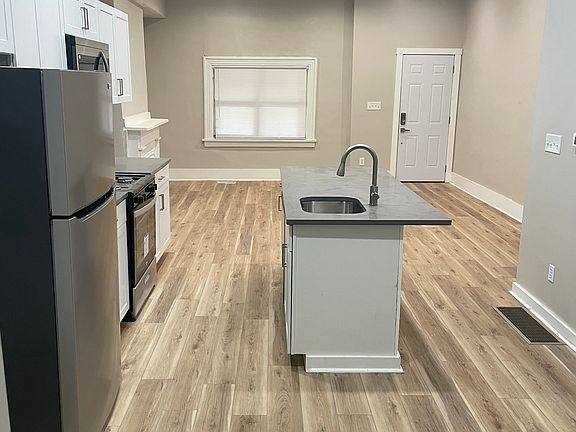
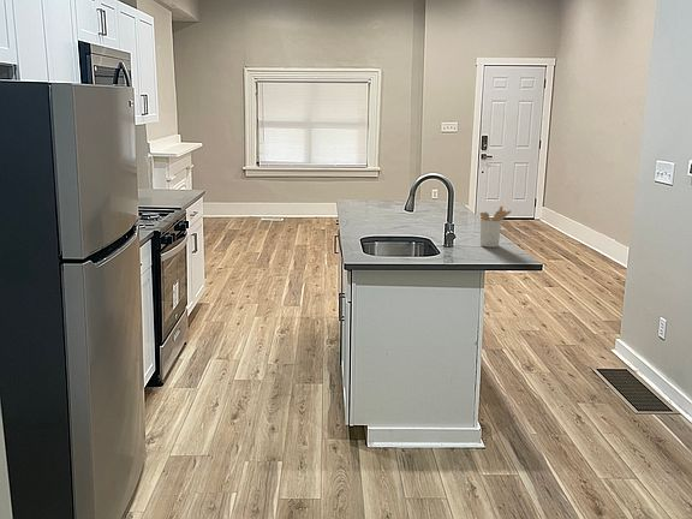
+ utensil holder (494, 226)
